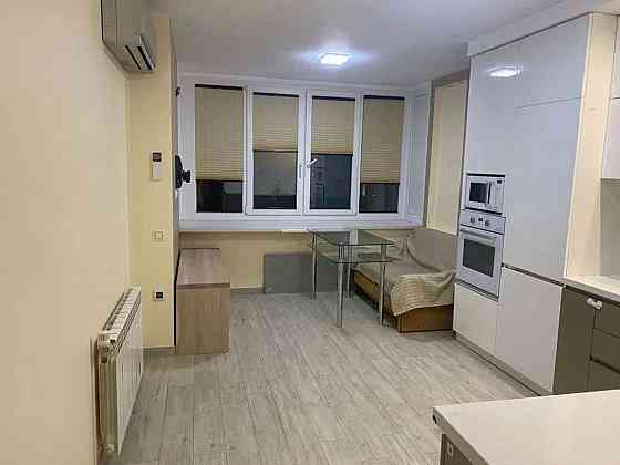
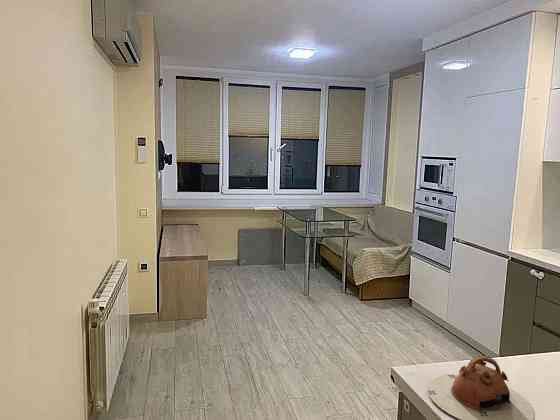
+ teapot (480, 378)
